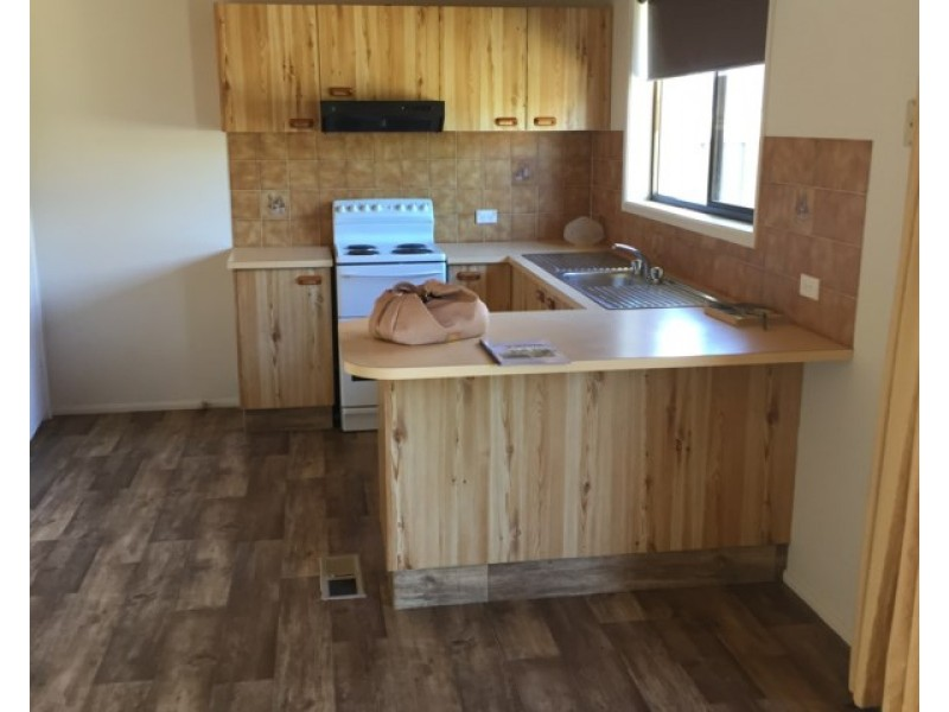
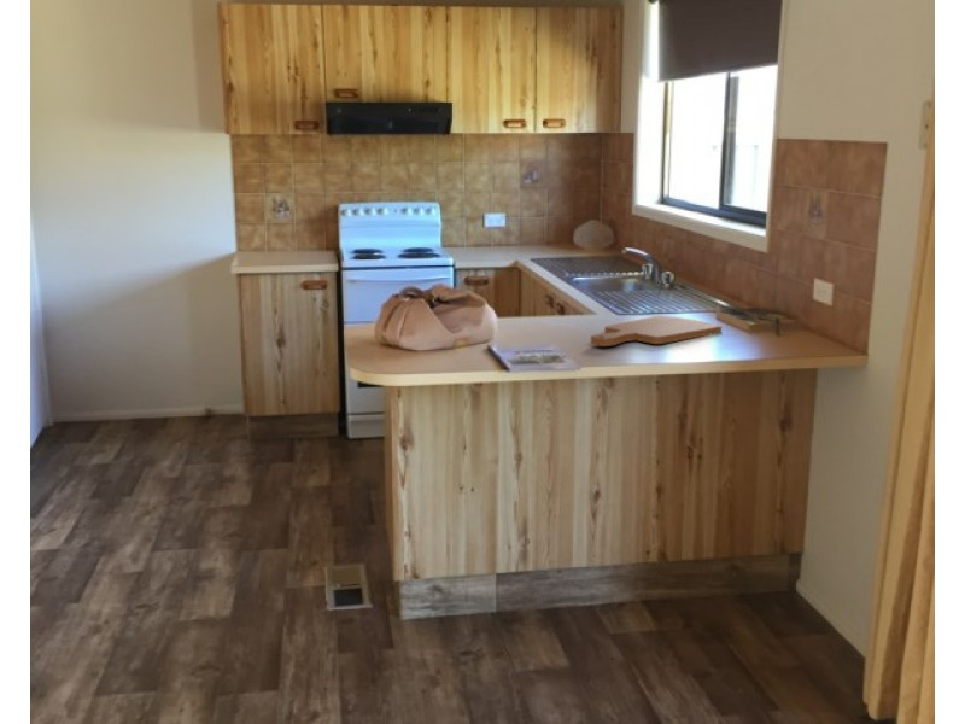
+ cutting board (655, 329)
